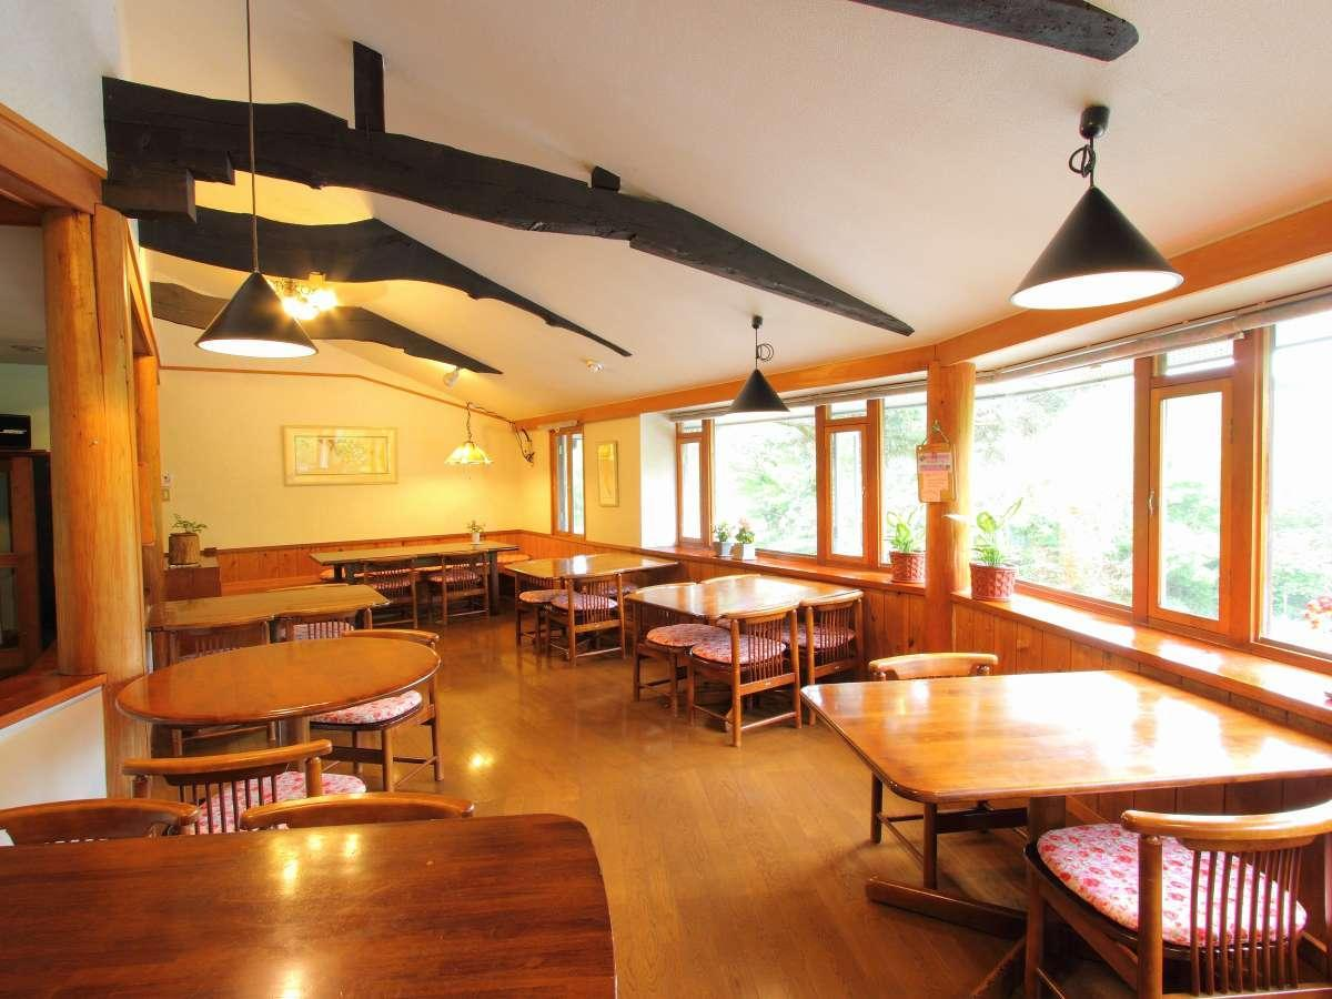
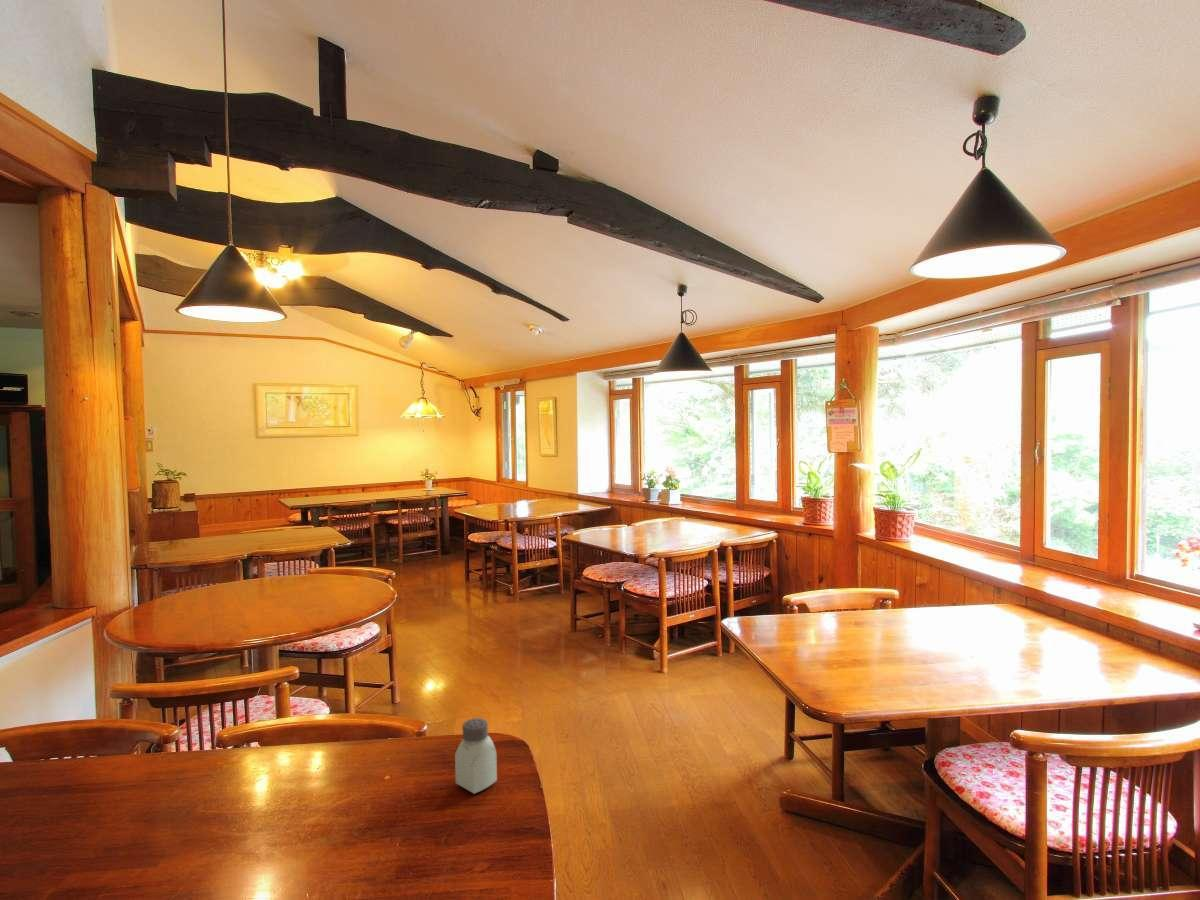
+ saltshaker (475, 753)
